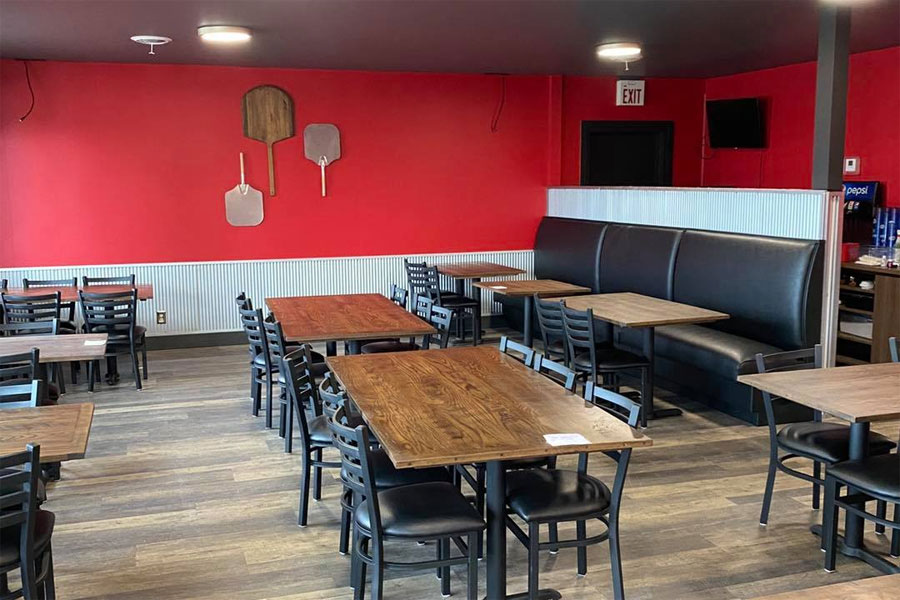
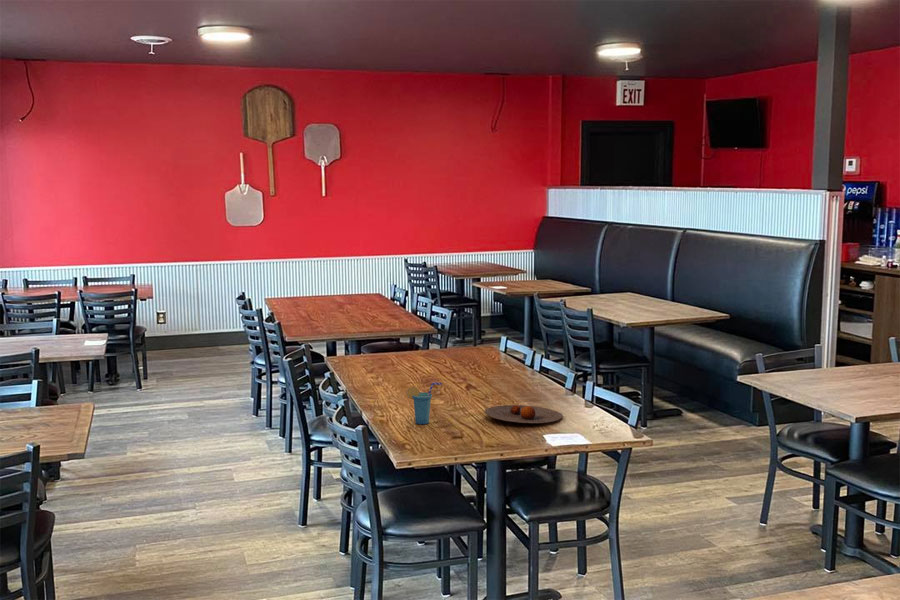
+ cup (424, 402)
+ plate (523, 410)
